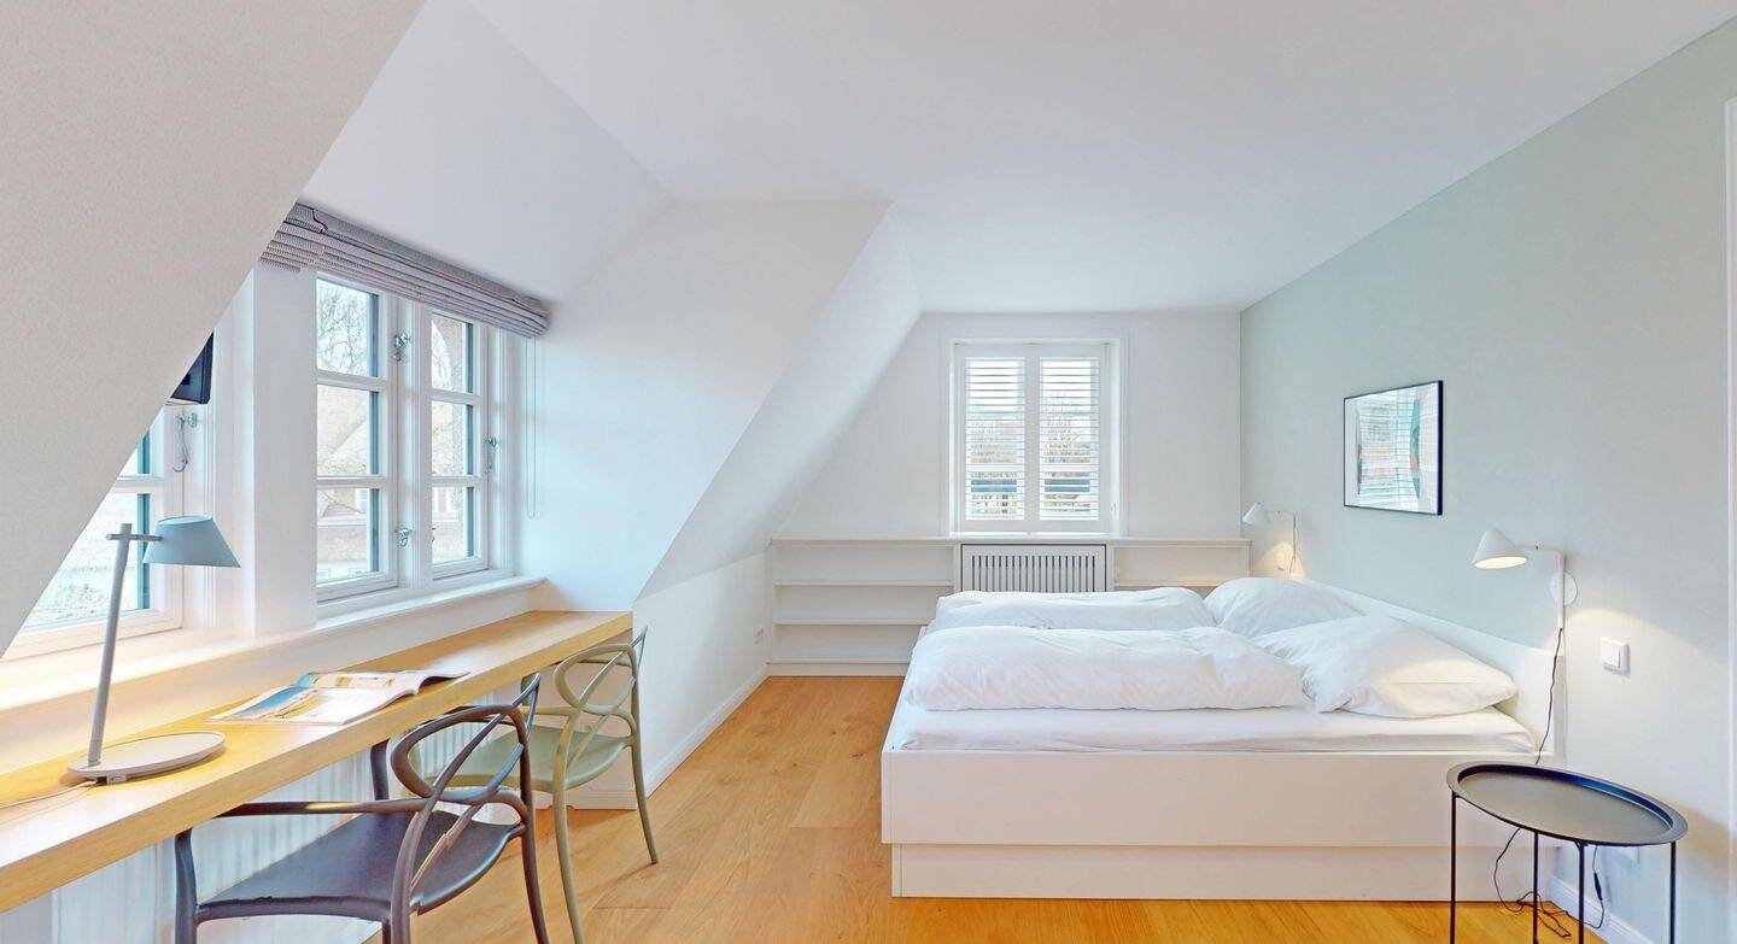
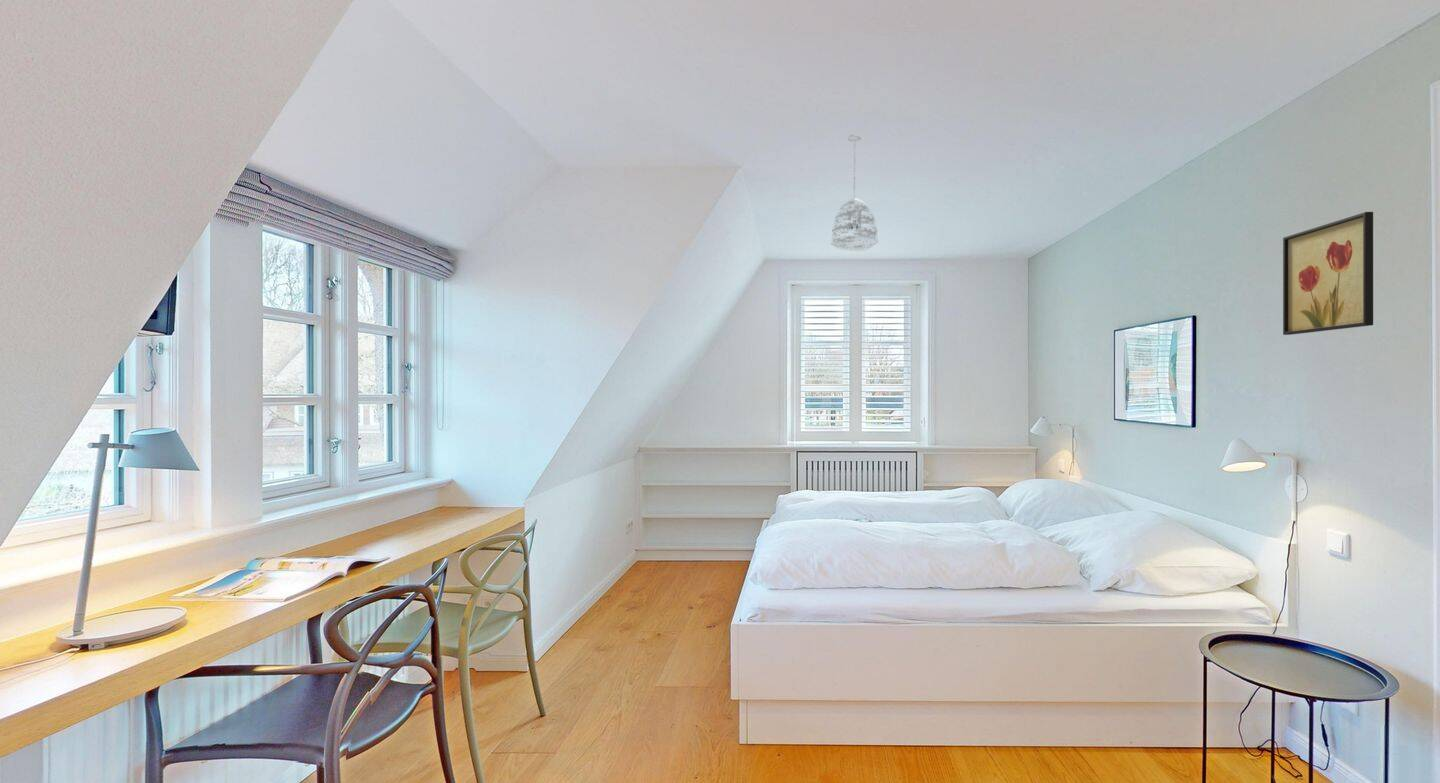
+ wall art (1327, 277)
+ pendant lamp (854, 196)
